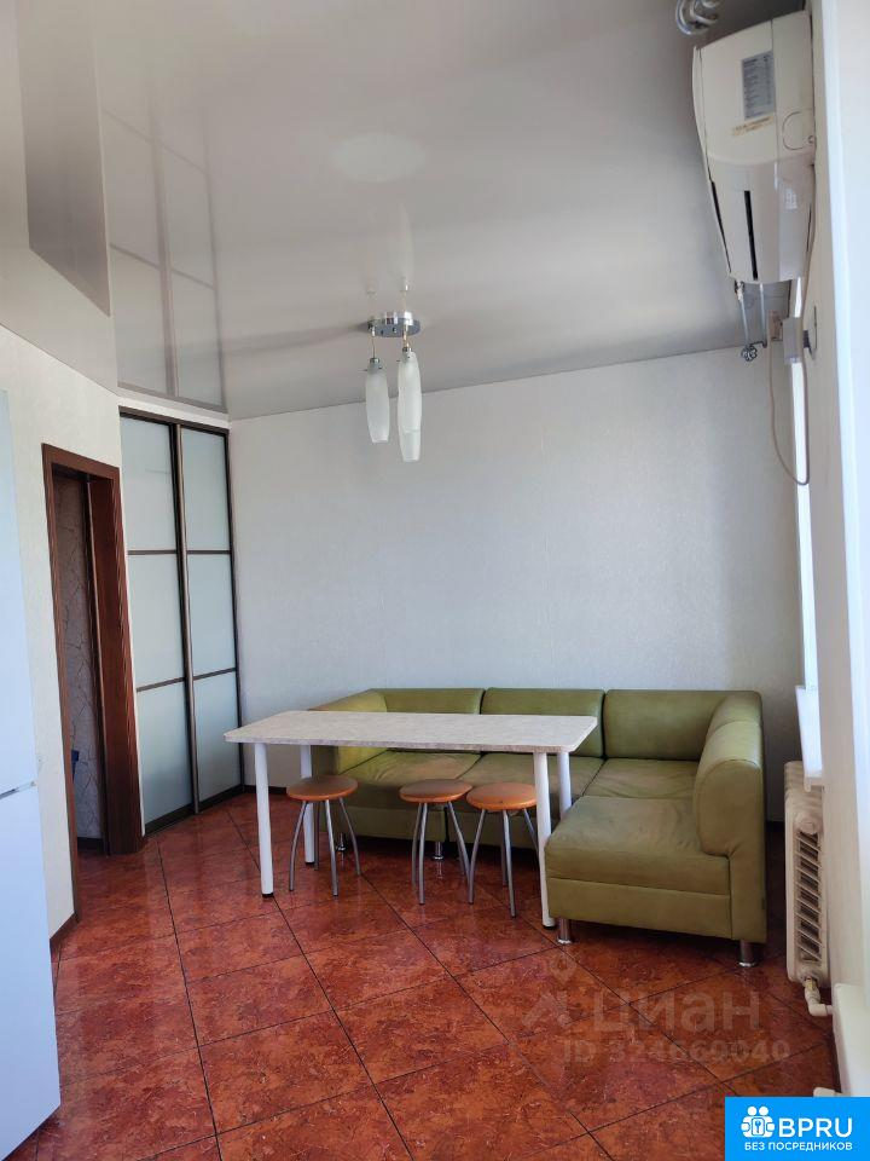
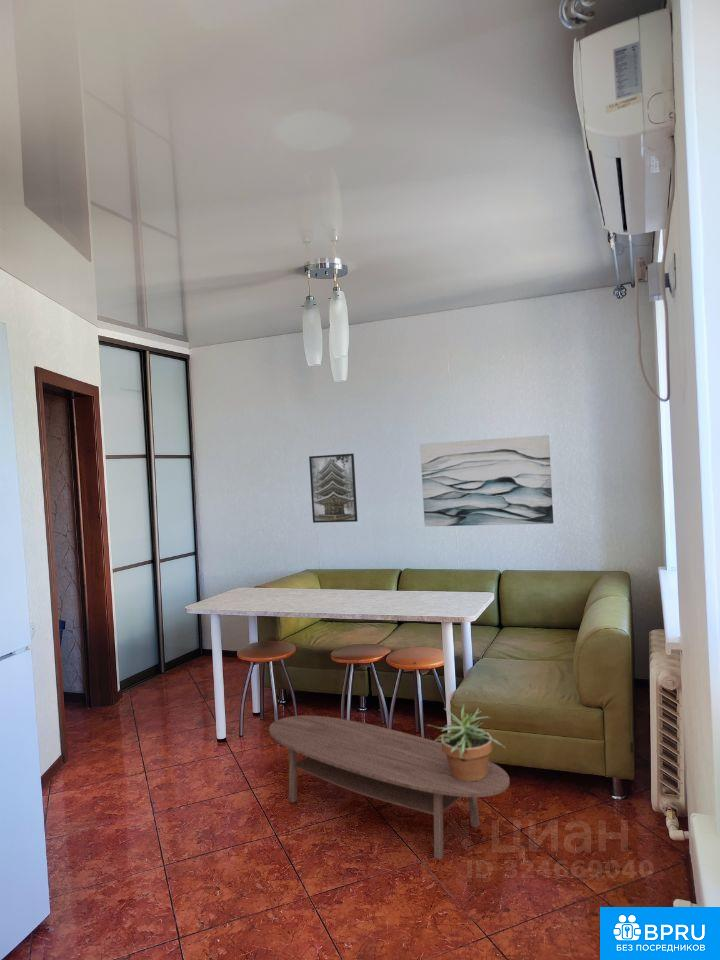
+ potted plant (467, 739)
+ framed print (333, 488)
+ coffee table (377, 780)
+ wall art (484, 482)
